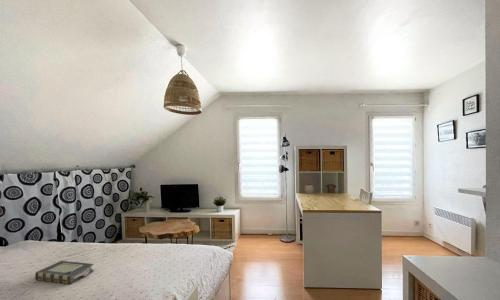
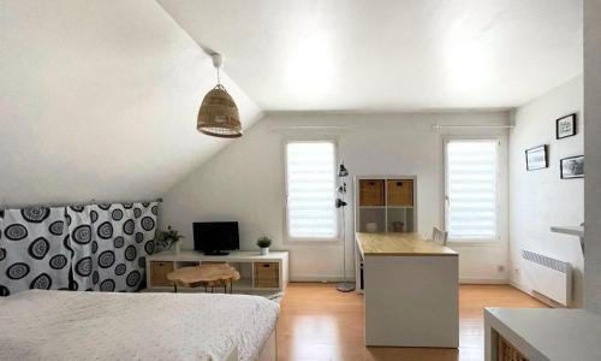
- book (67, 270)
